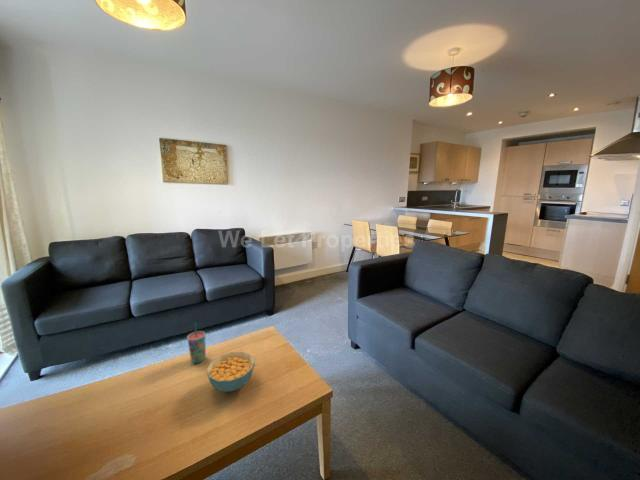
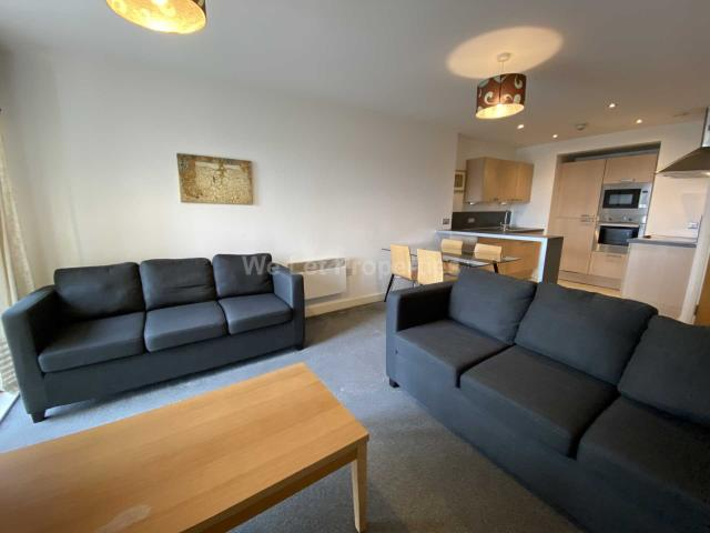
- cereal bowl (231, 375)
- cup (196, 341)
